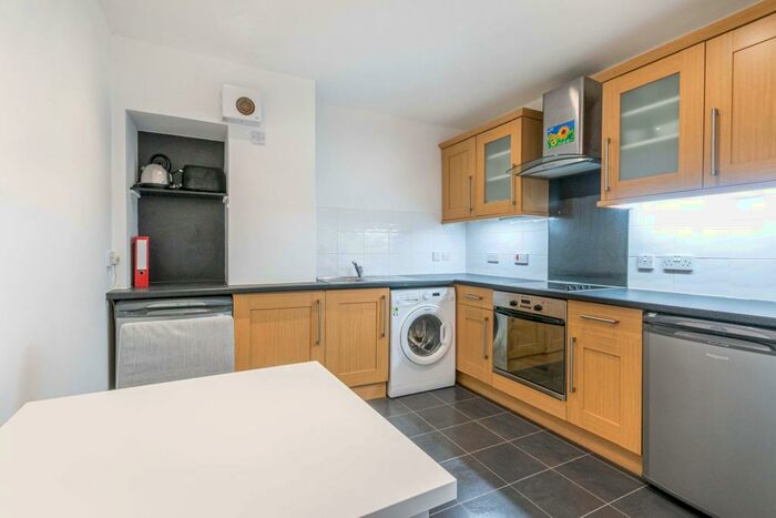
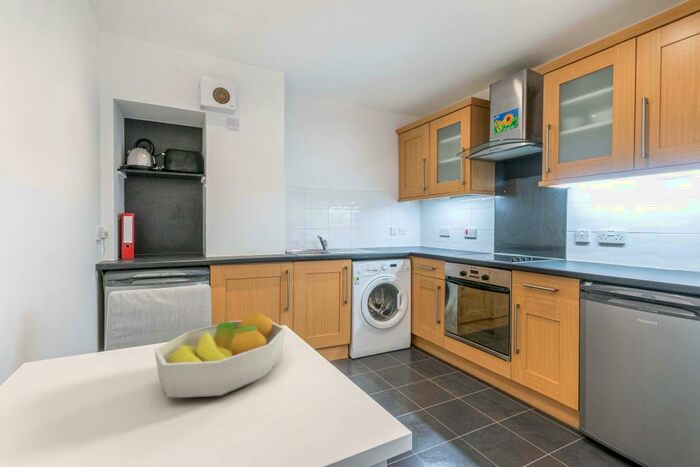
+ fruit bowl (226, 347)
